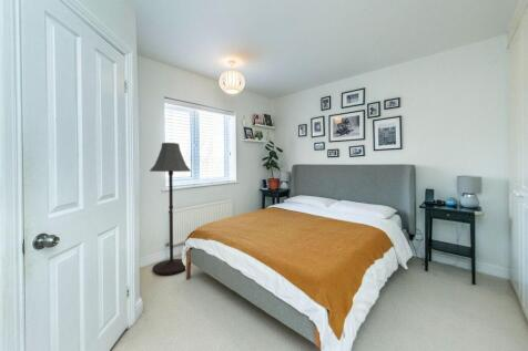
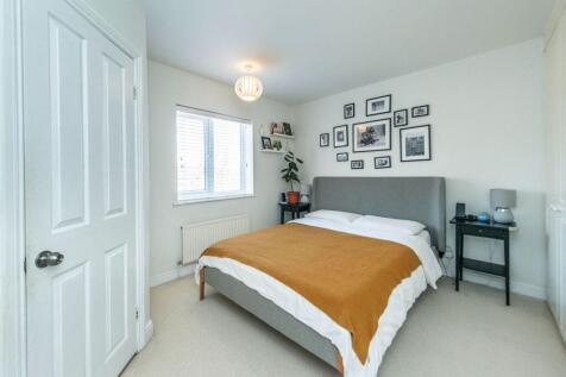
- floor lamp (171, 205)
